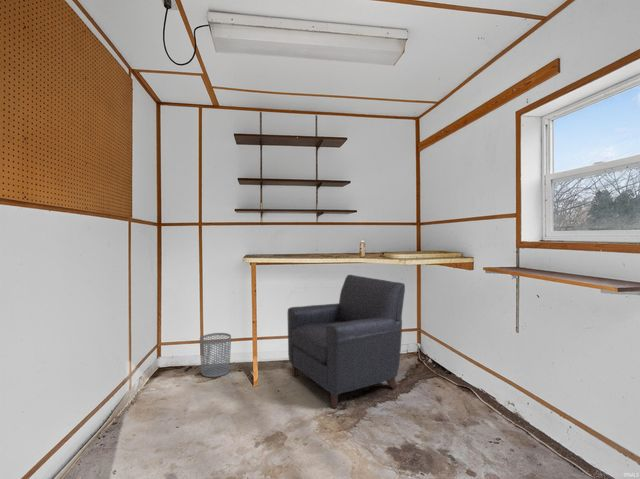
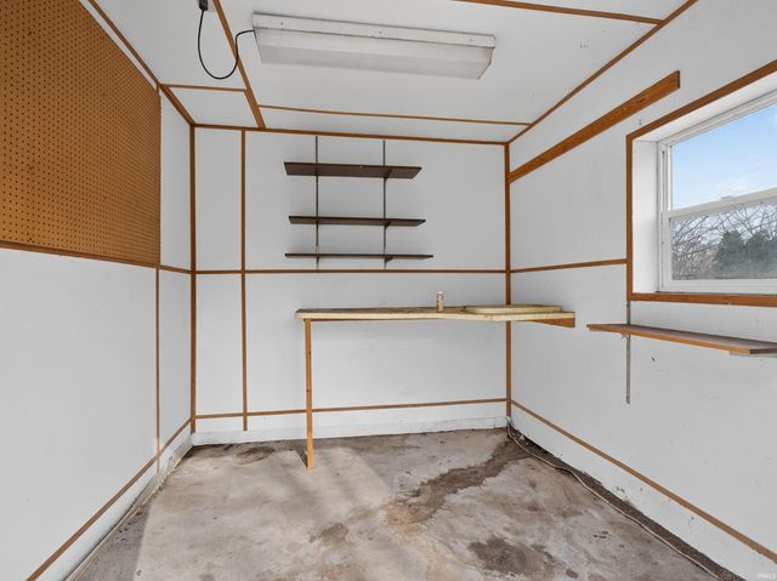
- chair (343, 330)
- waste bin (215, 354)
